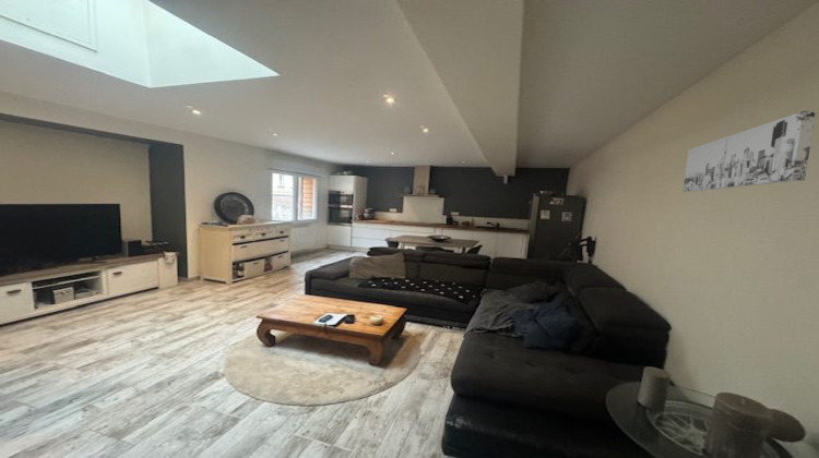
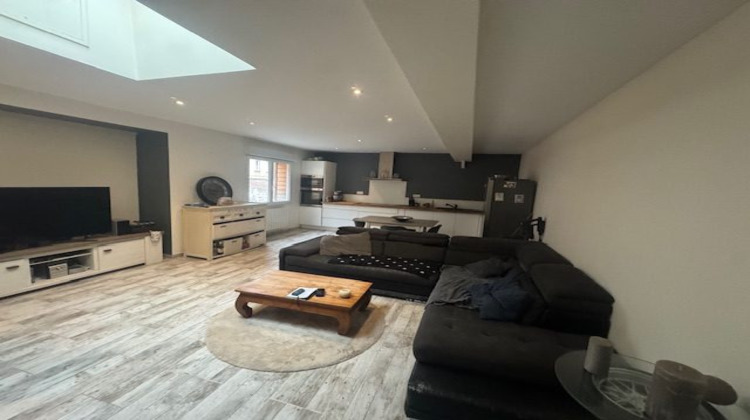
- wall art (732, 161)
